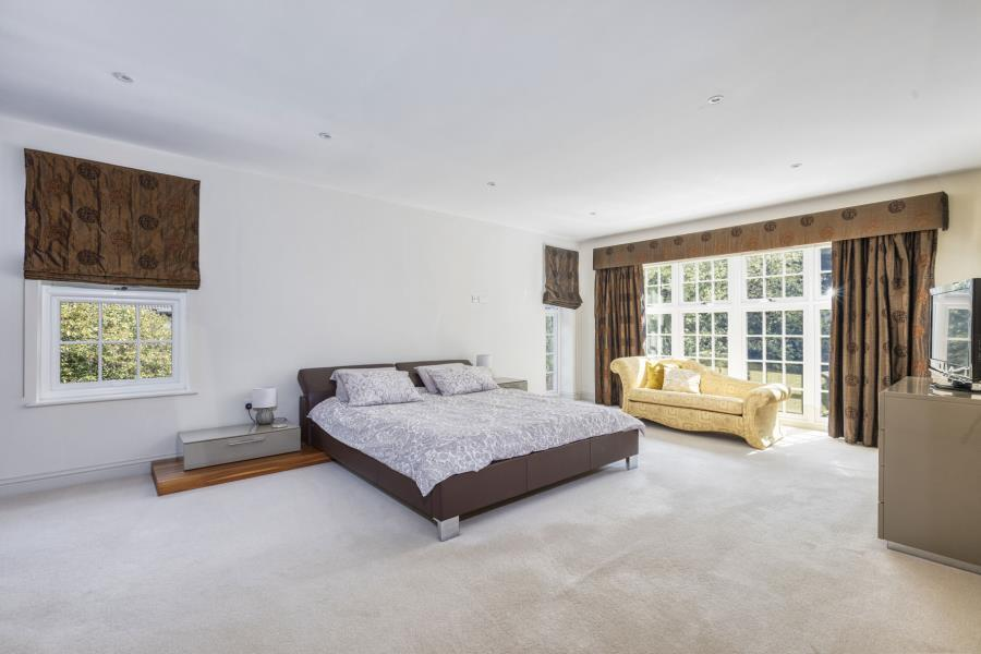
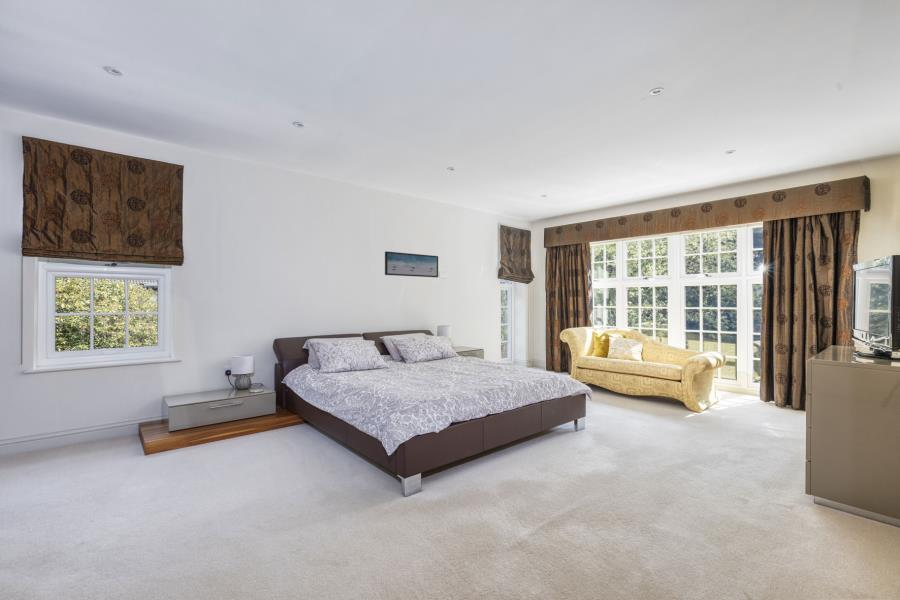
+ wall art (412, 265)
